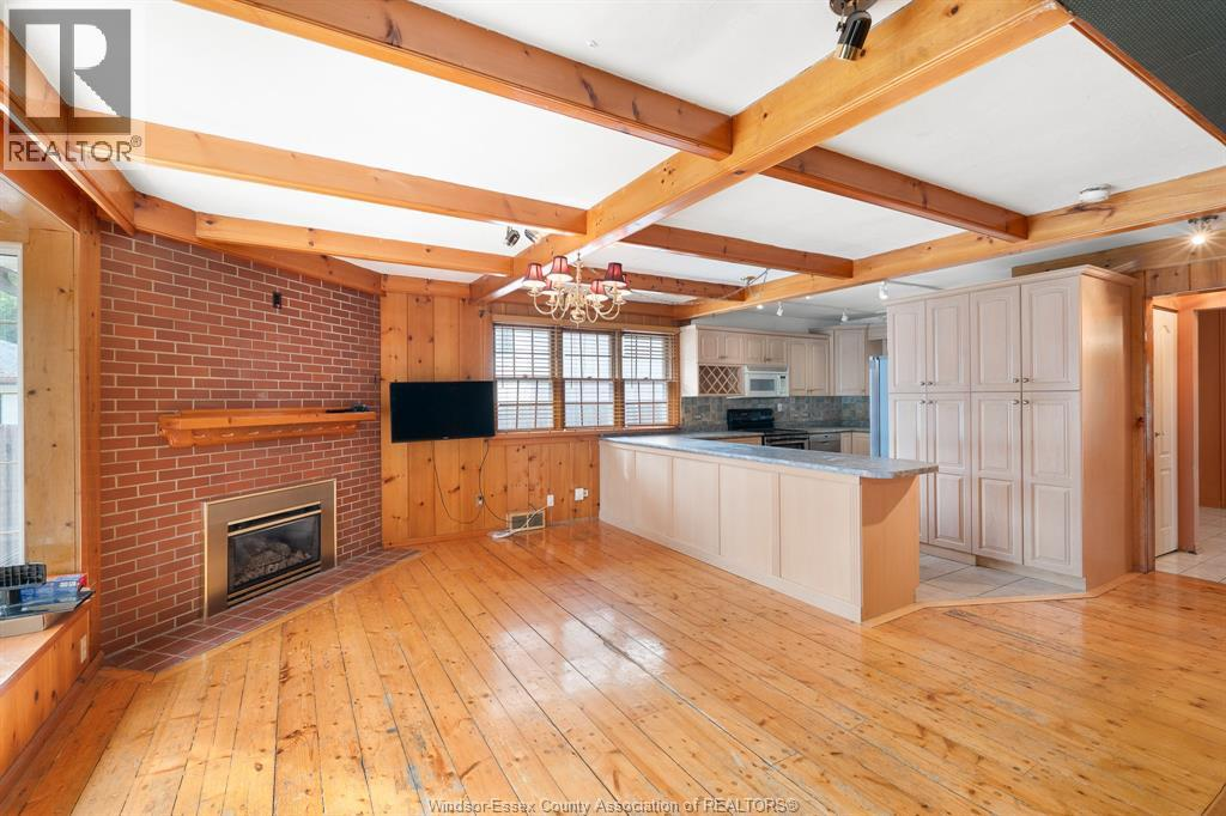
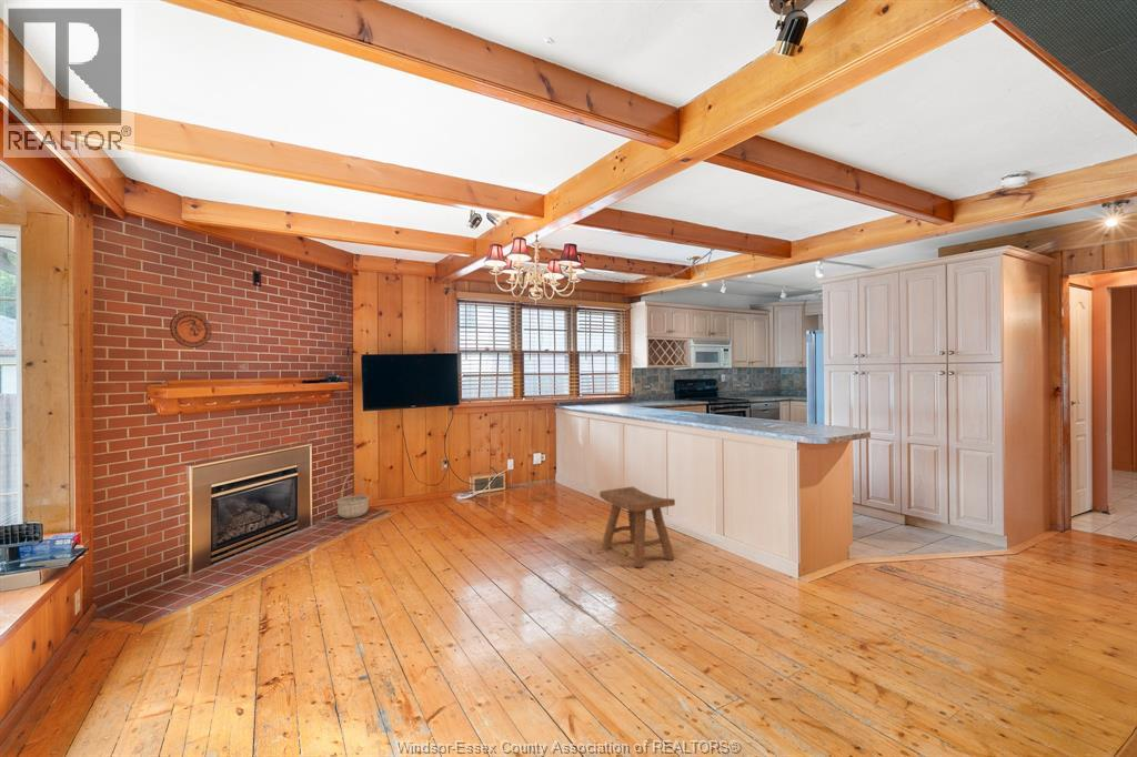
+ basket (352, 496)
+ decorative plate (190, 329)
+ stool (636, 524)
